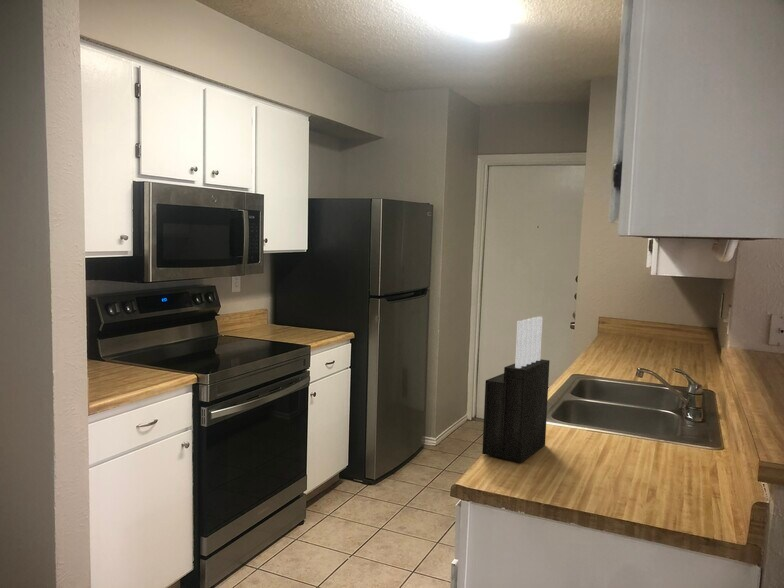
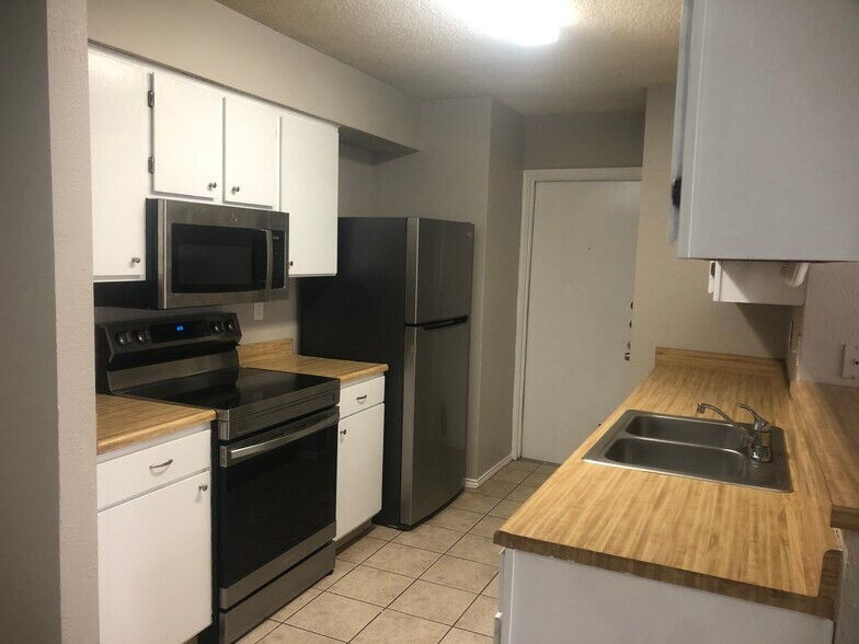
- knife block (513, 383)
